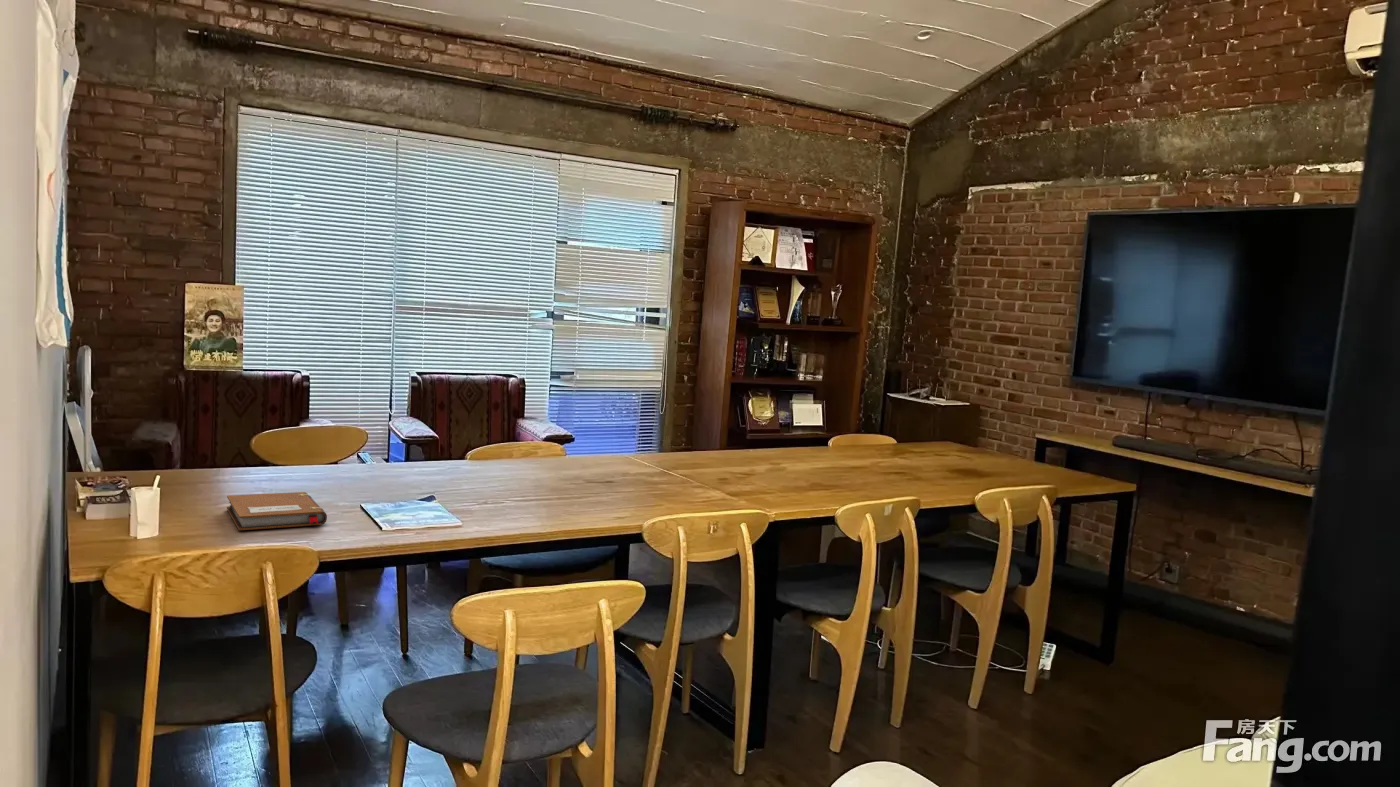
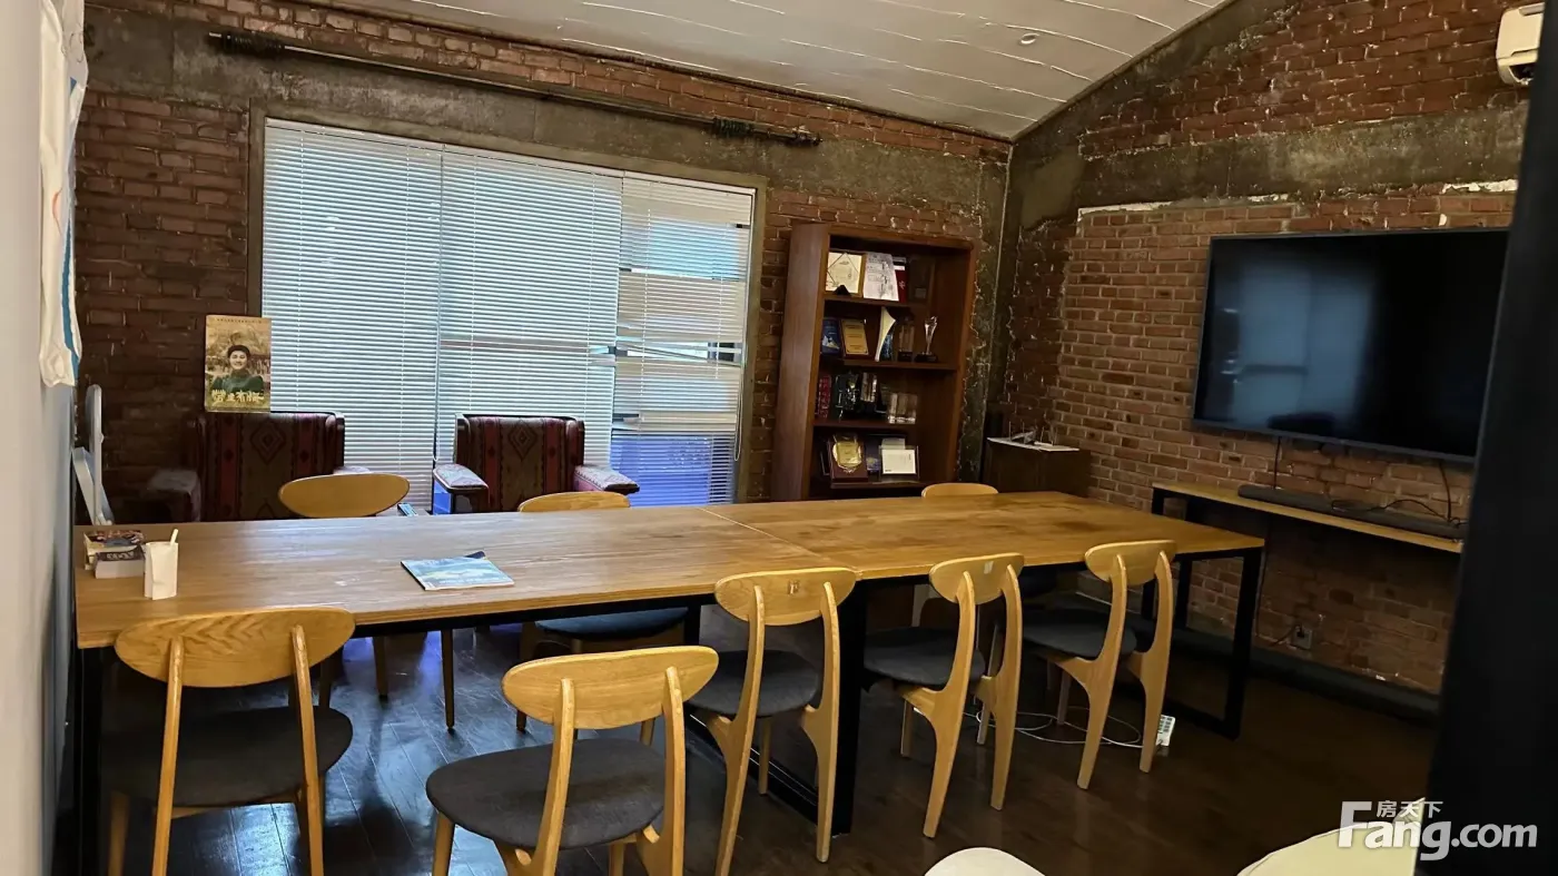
- notebook (276, 510)
